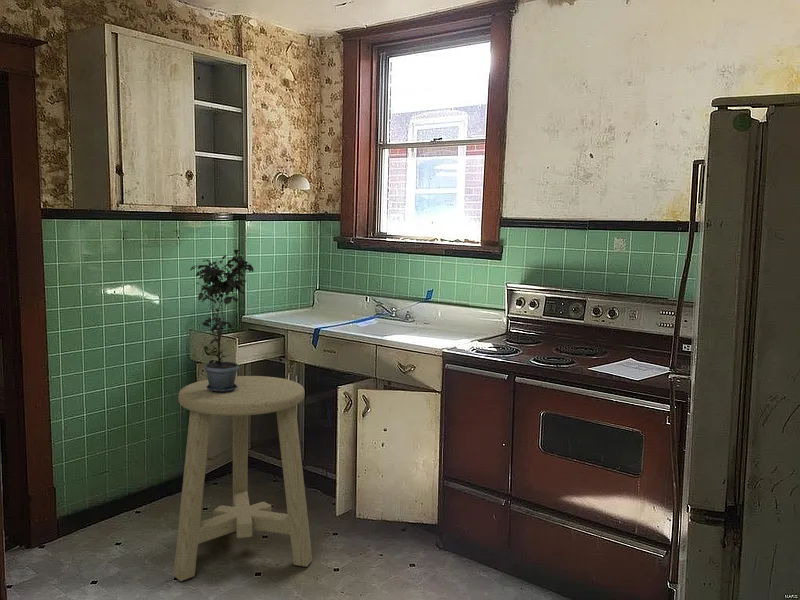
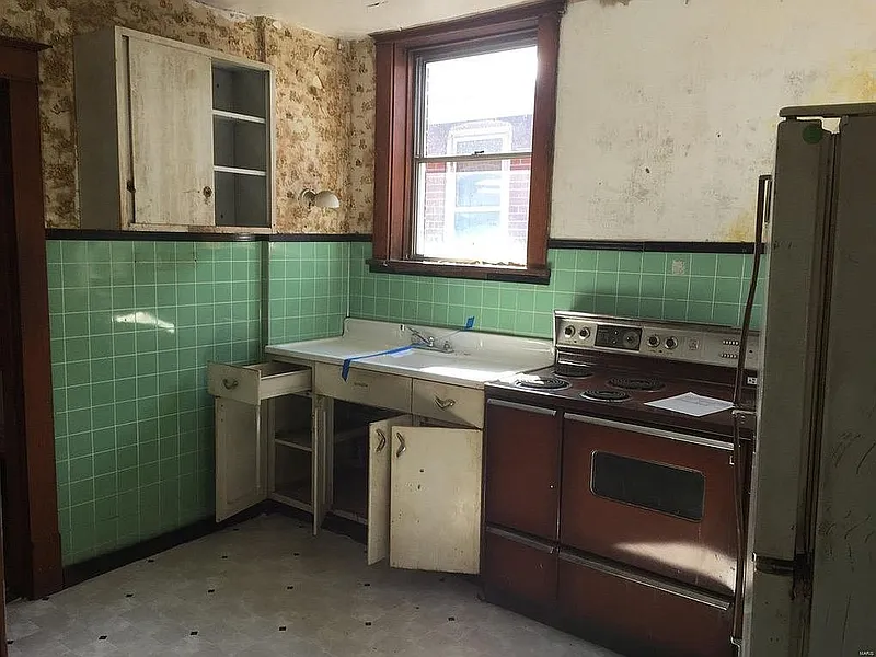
- potted plant (222, 320)
- stool (247, 473)
